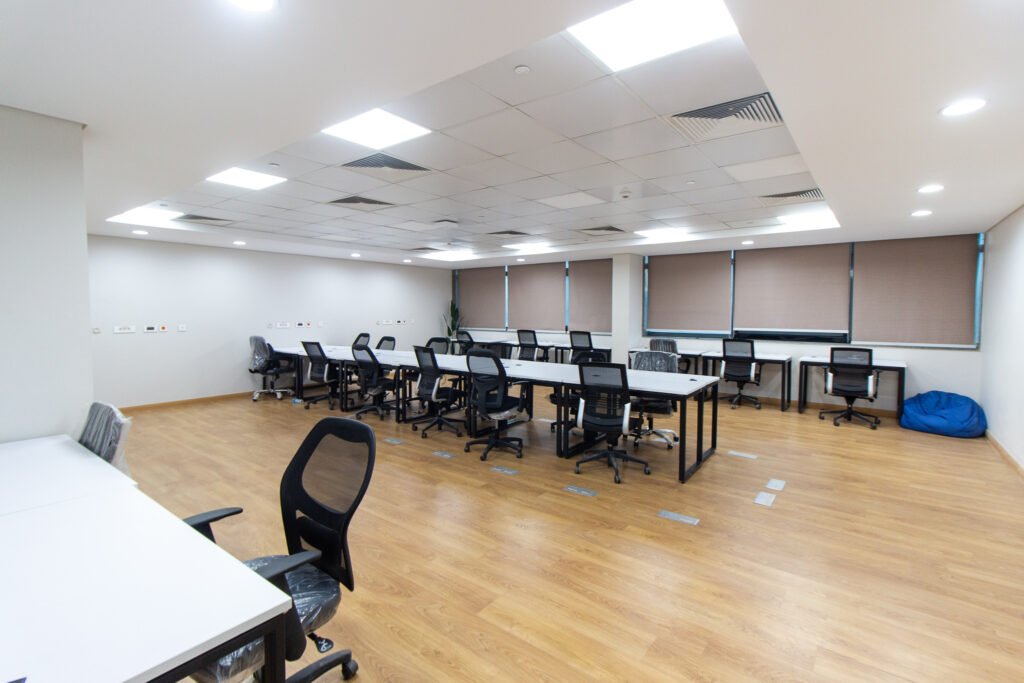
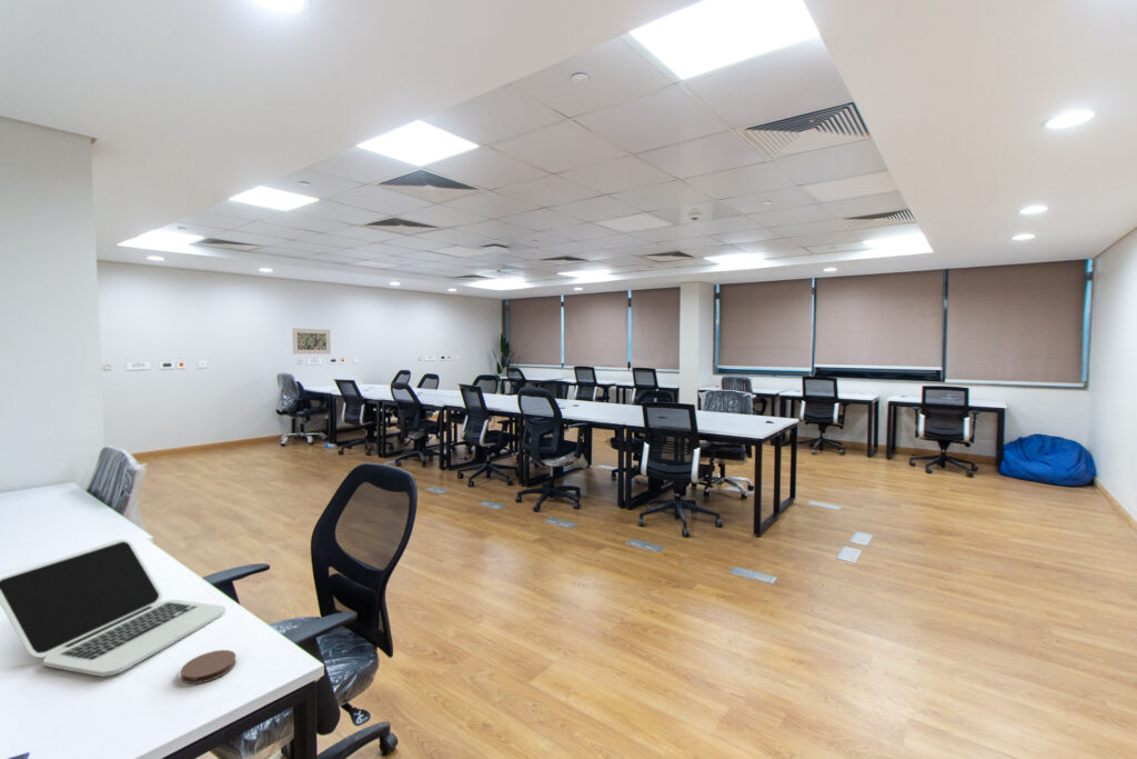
+ coaster (209, 666)
+ laptop (120, 597)
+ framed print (312, 341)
